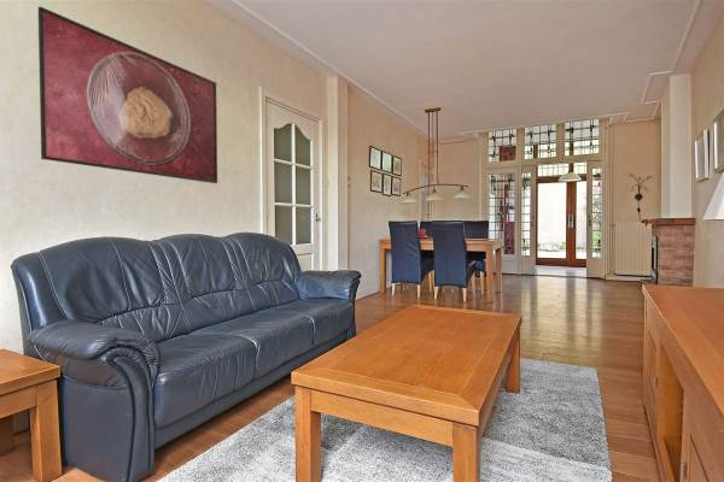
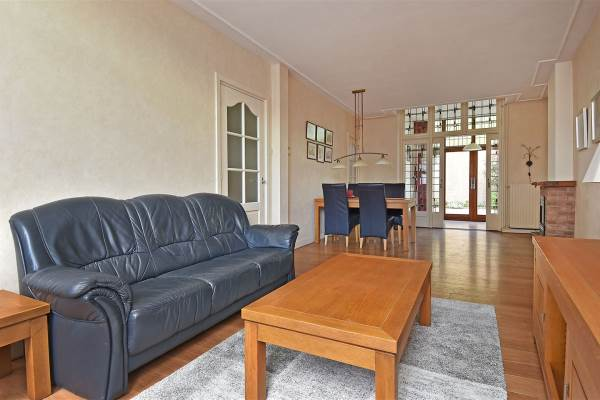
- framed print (146, 113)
